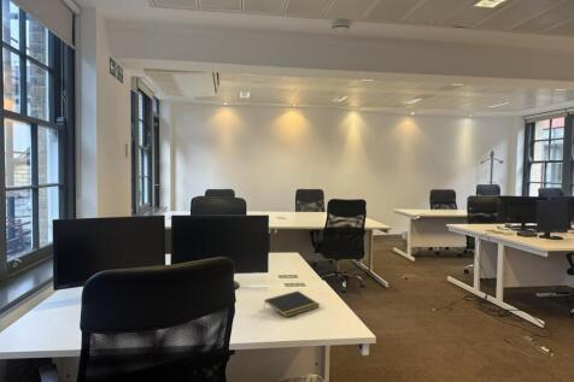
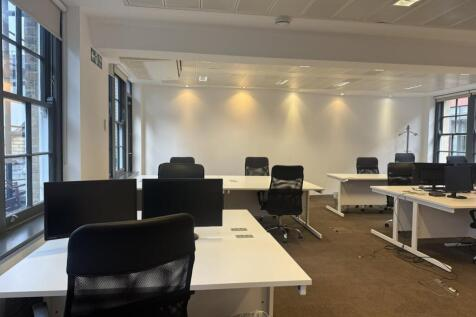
- notepad (292, 302)
